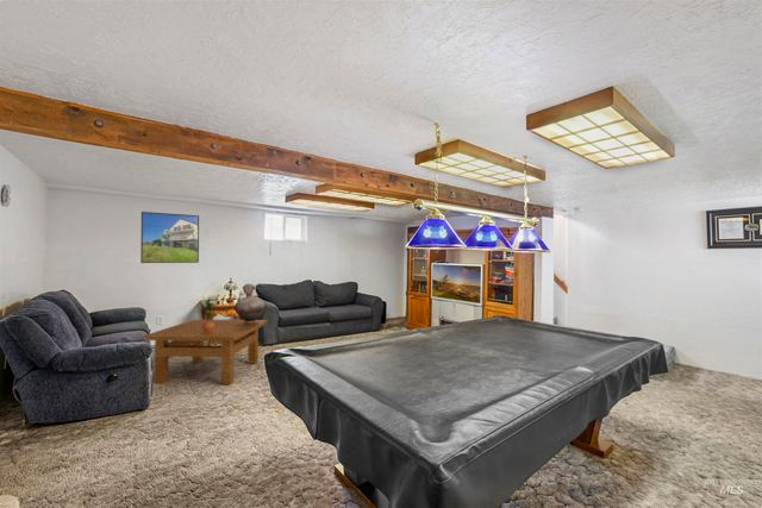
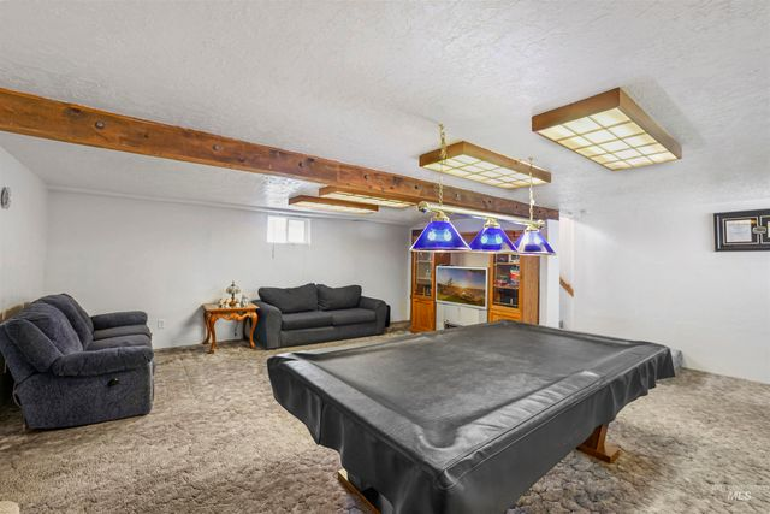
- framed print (170, 238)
- potted plant (208, 313)
- table (211, 349)
- vessel (249, 302)
